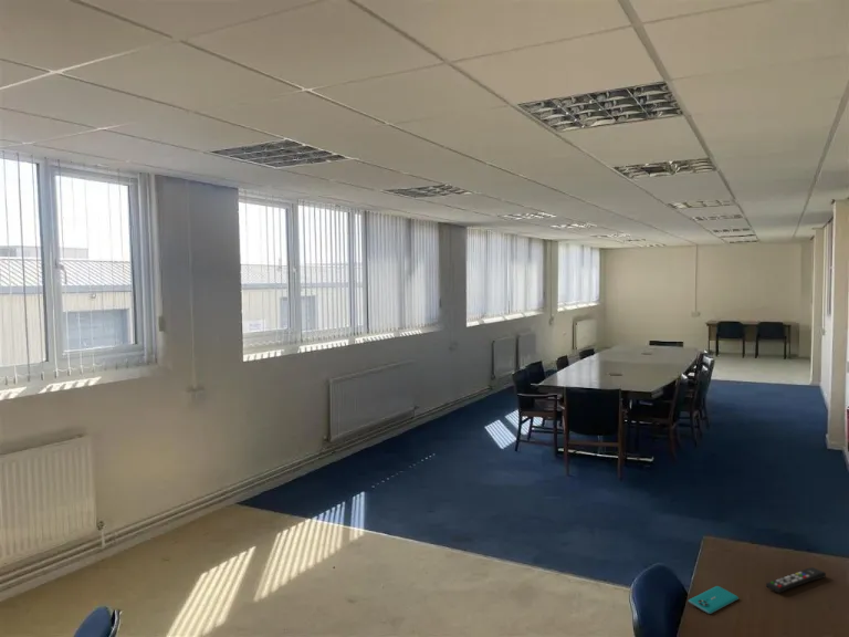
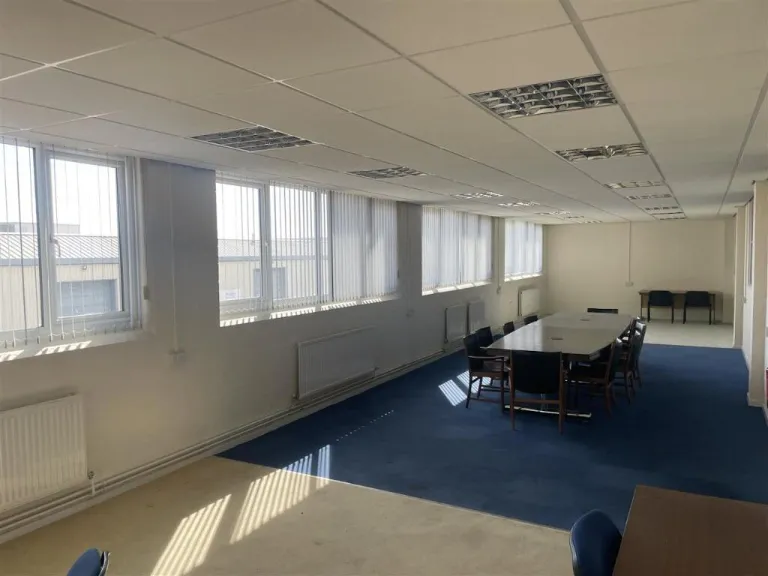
- remote control (796, 579)
- smartphone (713, 598)
